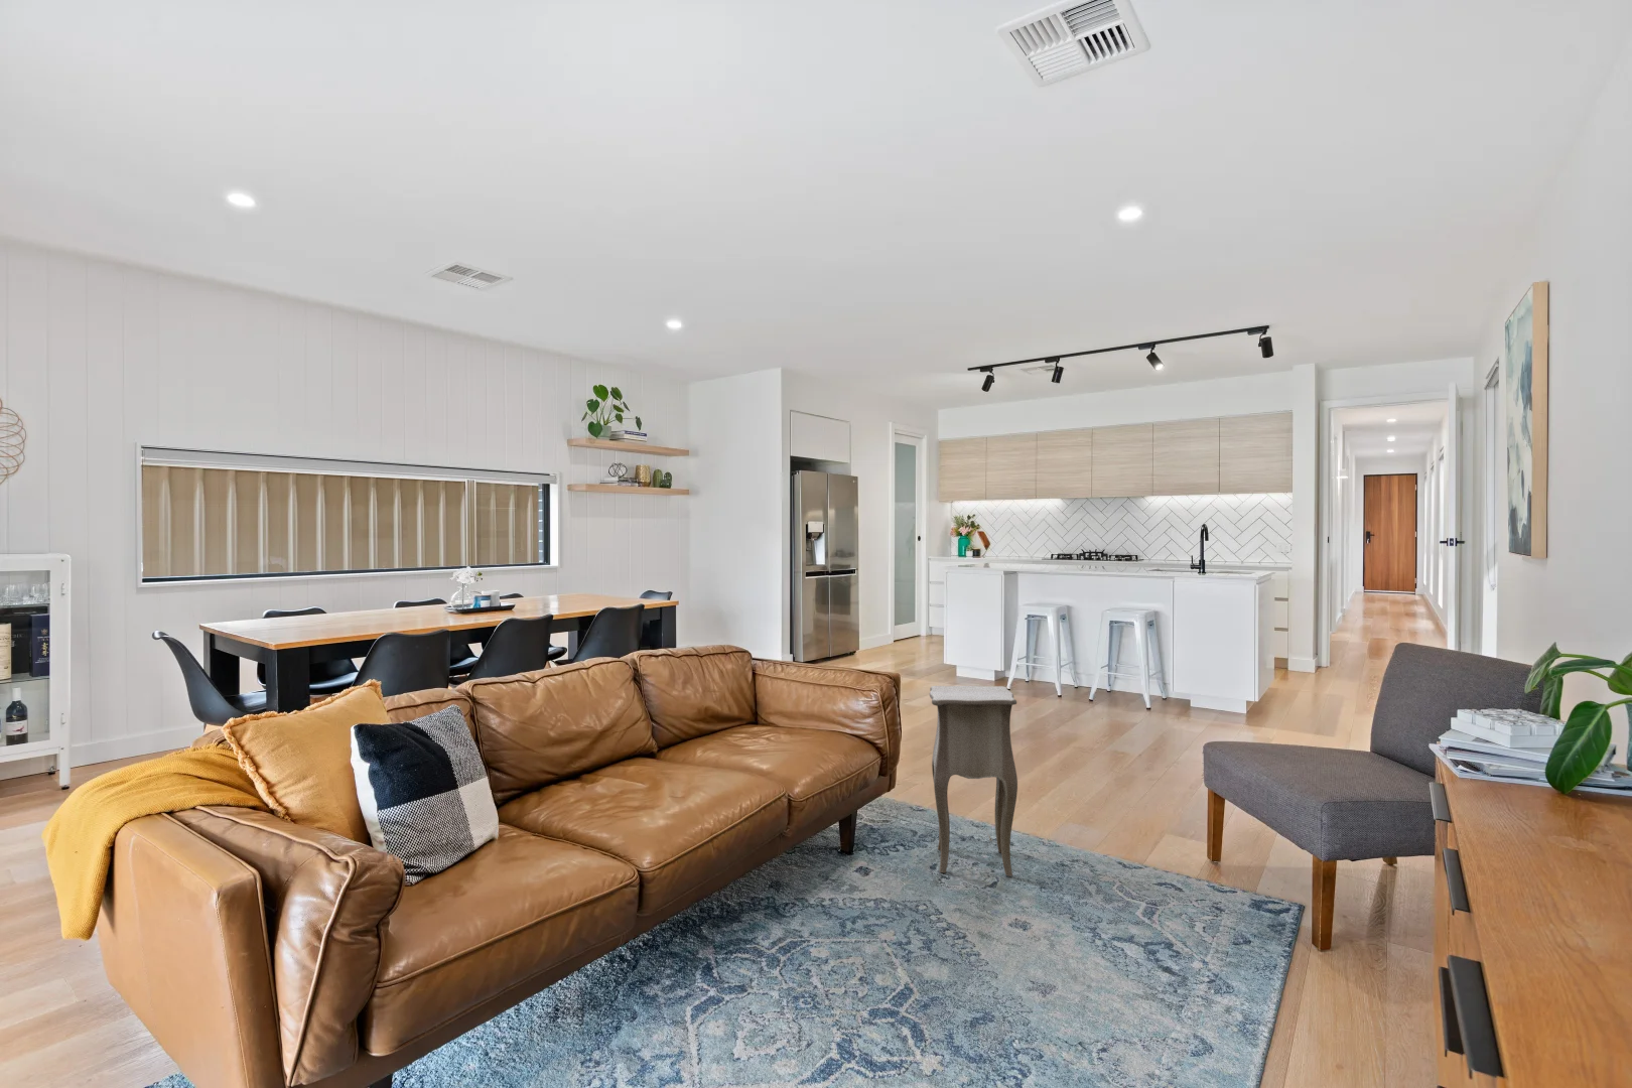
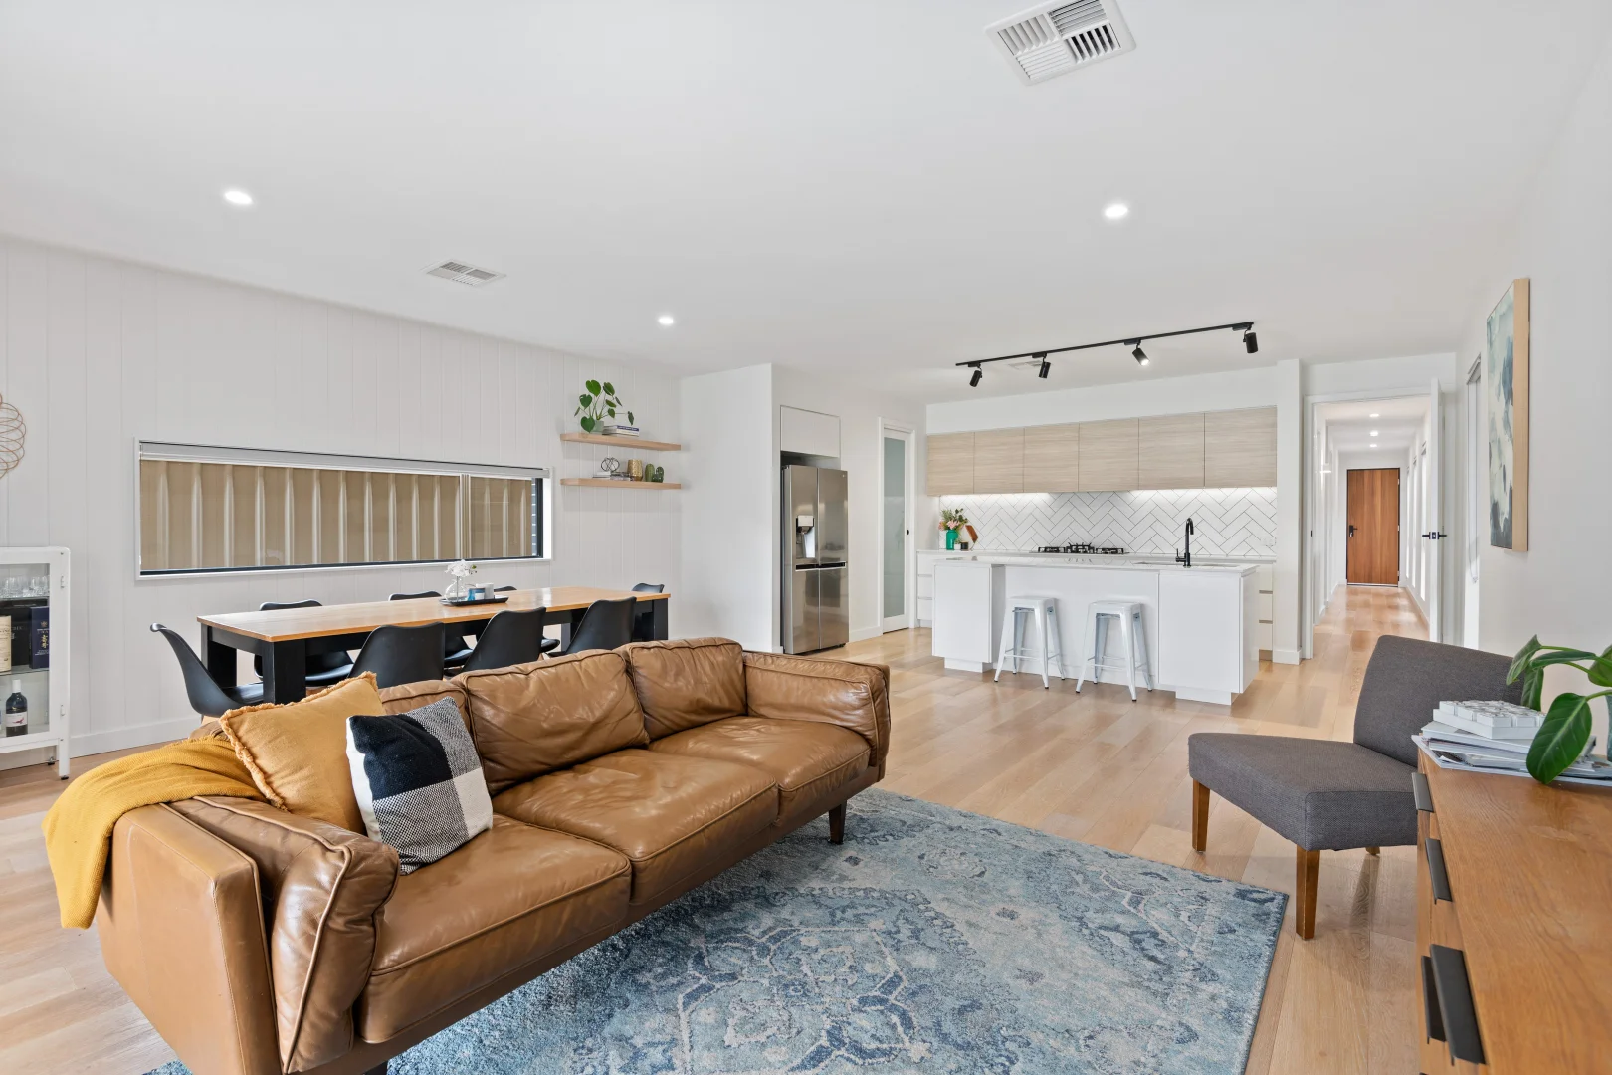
- side table (973, 776)
